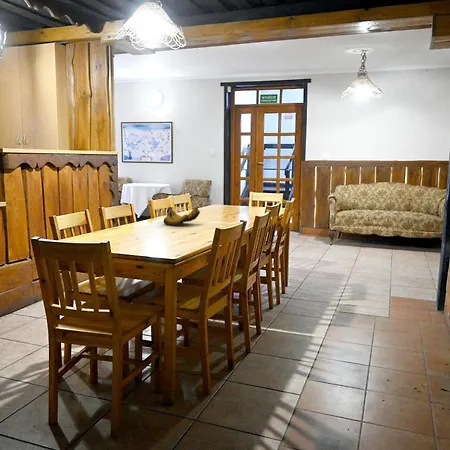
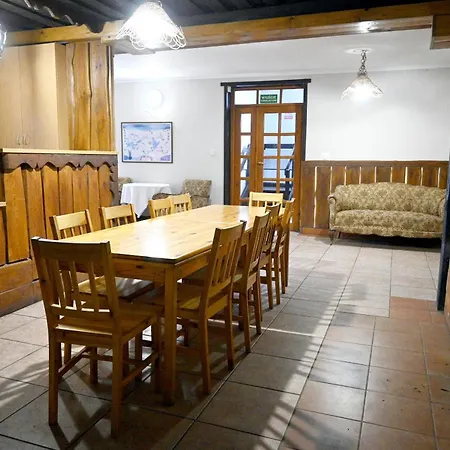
- banana bunch (181, 216)
